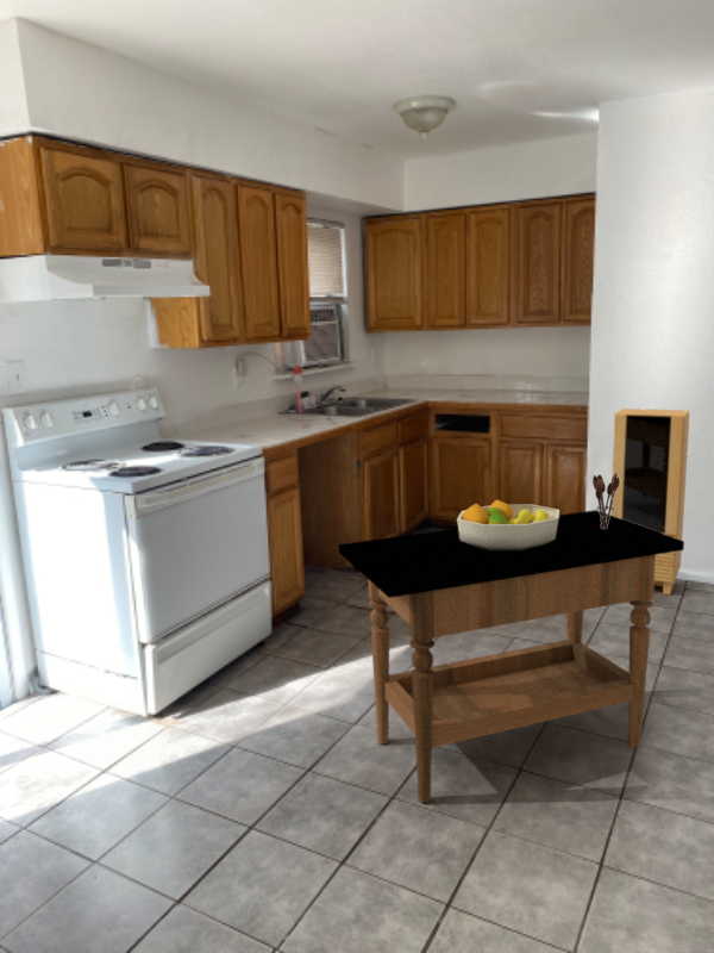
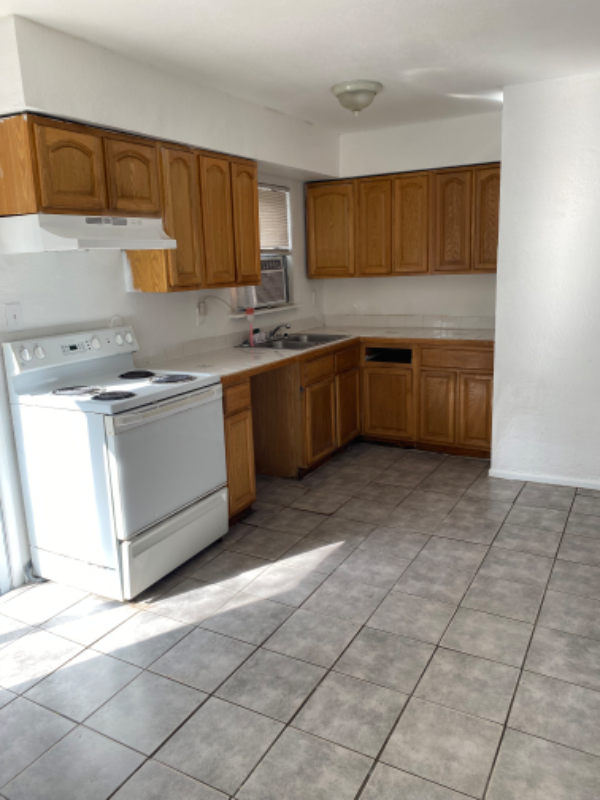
- fruit bowl (508, 521)
- side table (509, 650)
- storage cabinet (646, 499)
- utensil holder (607, 499)
